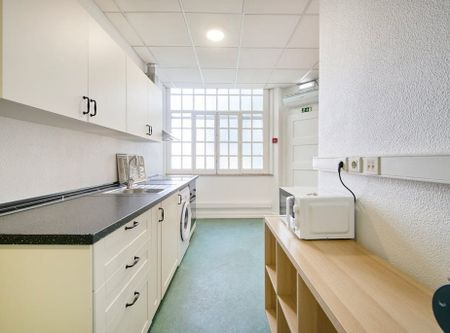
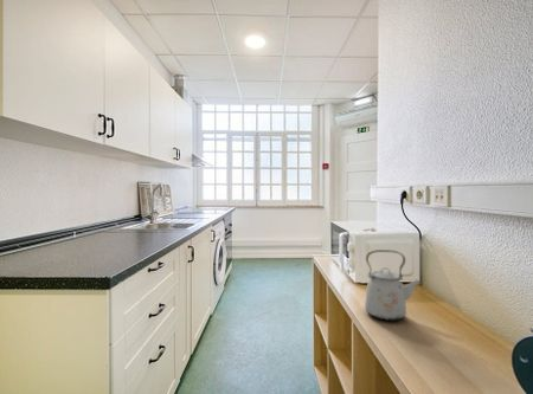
+ kettle (392, 283)
